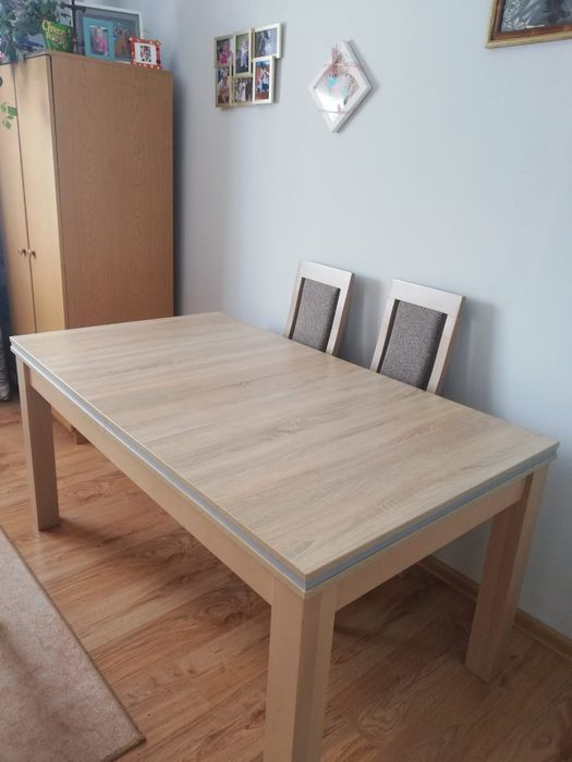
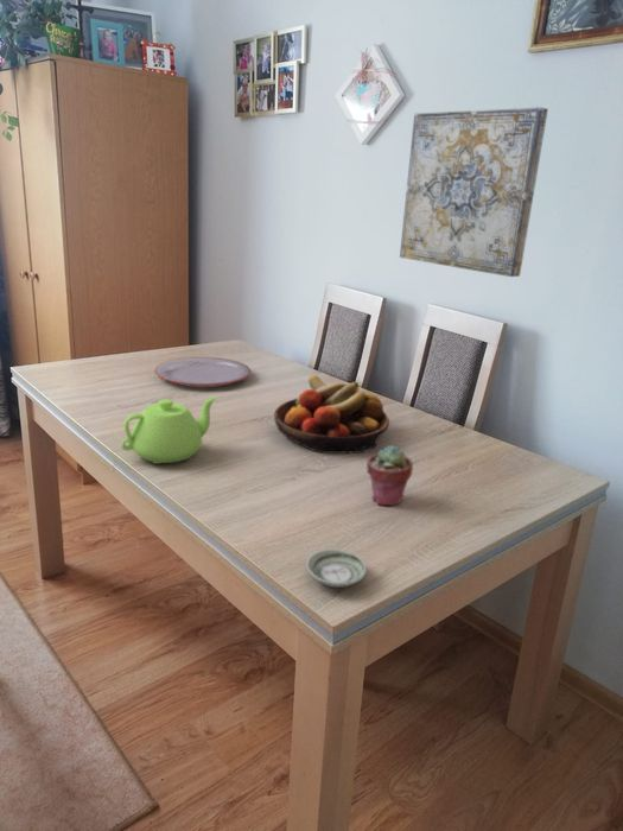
+ saucer (336, 571)
+ potted succulent (389, 472)
+ wall art (465, 191)
+ plate (203, 373)
+ fruit bowl (330, 410)
+ teapot (170, 426)
